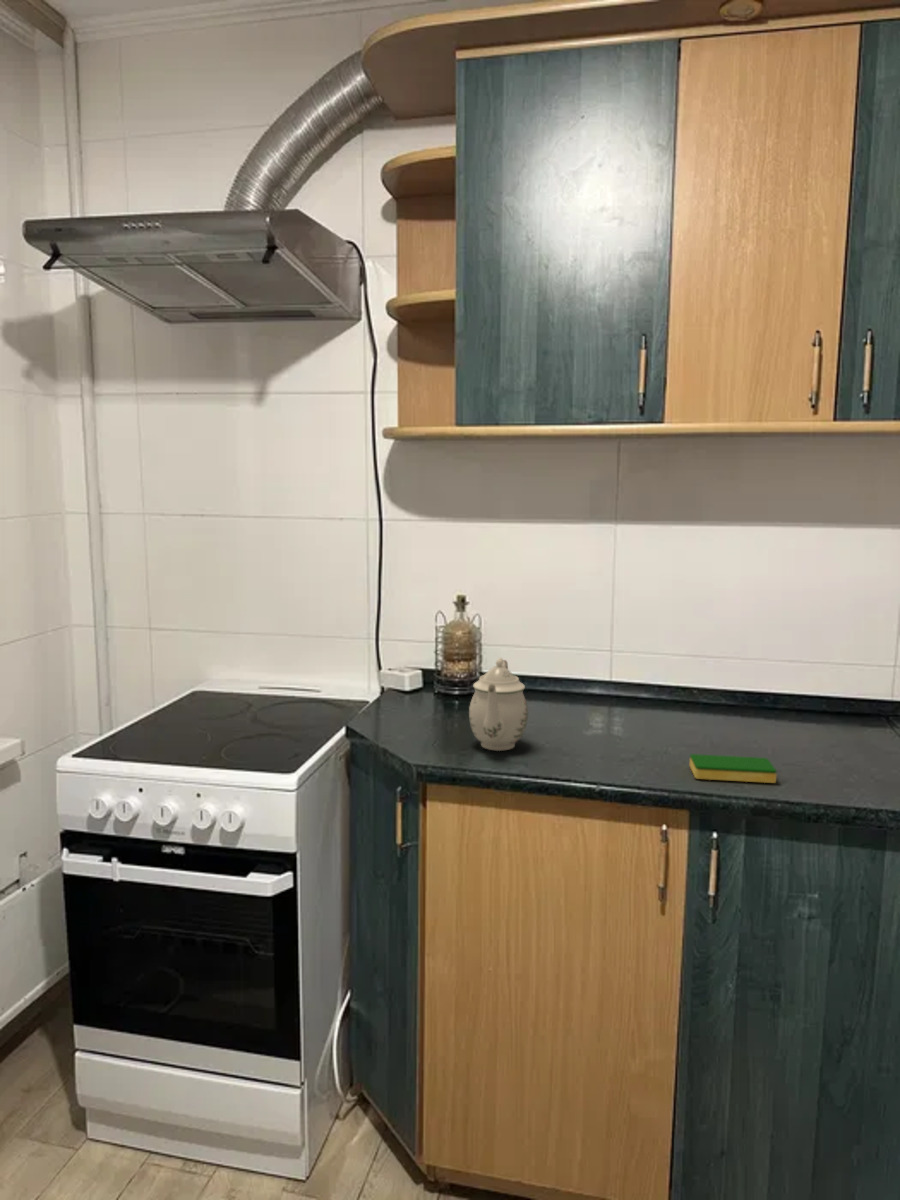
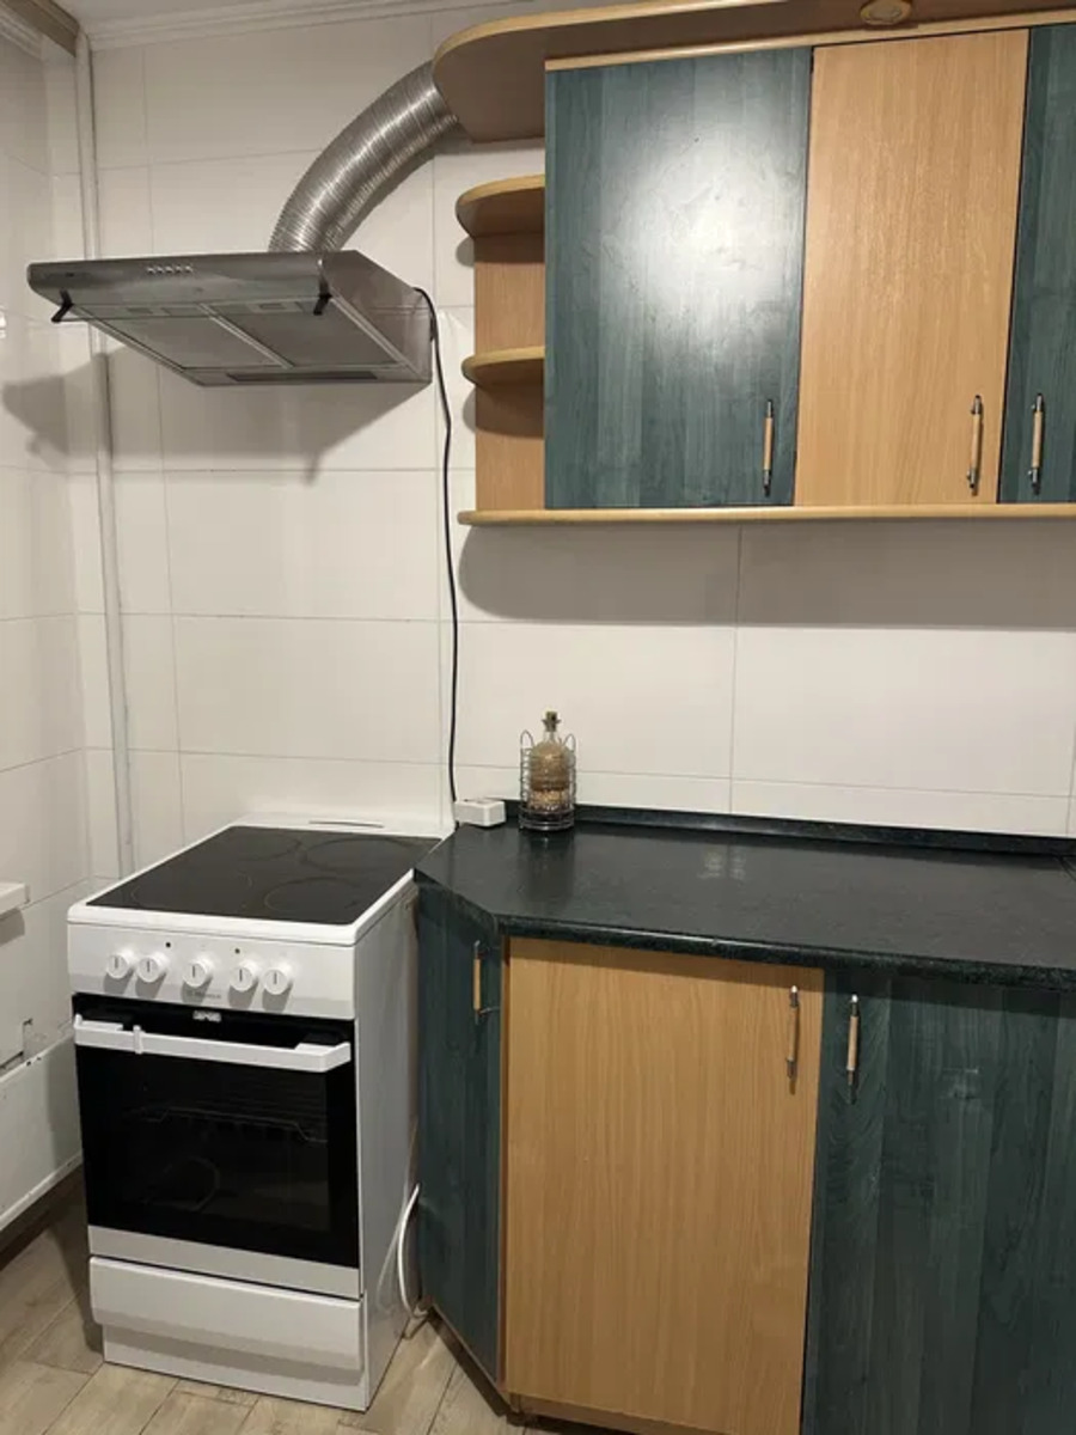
- teapot (498, 702)
- dish sponge (731, 768)
